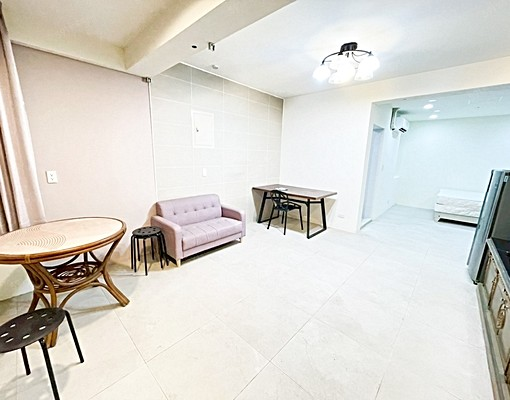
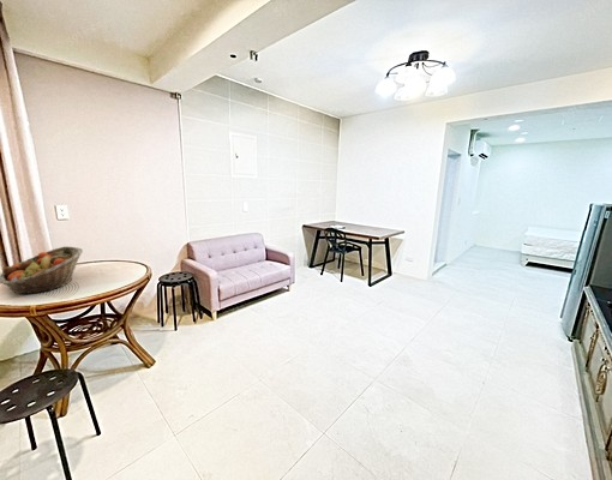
+ fruit basket (44, 268)
